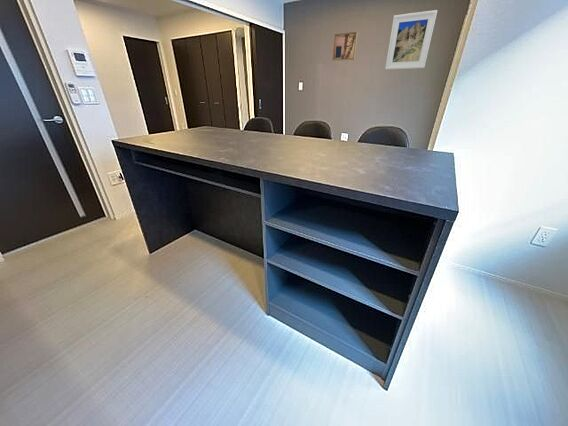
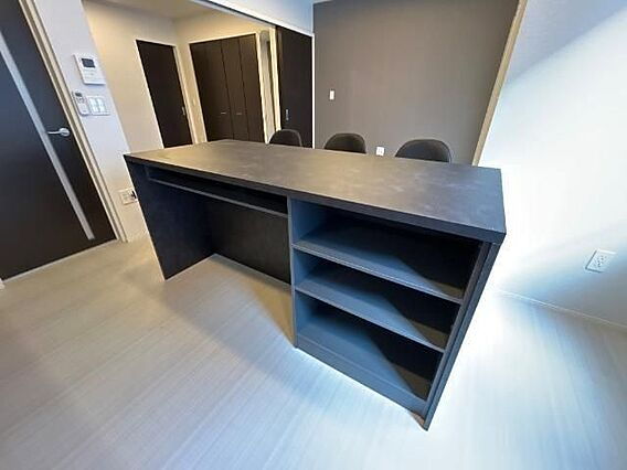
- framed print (409, 41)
- wall art (344, 46)
